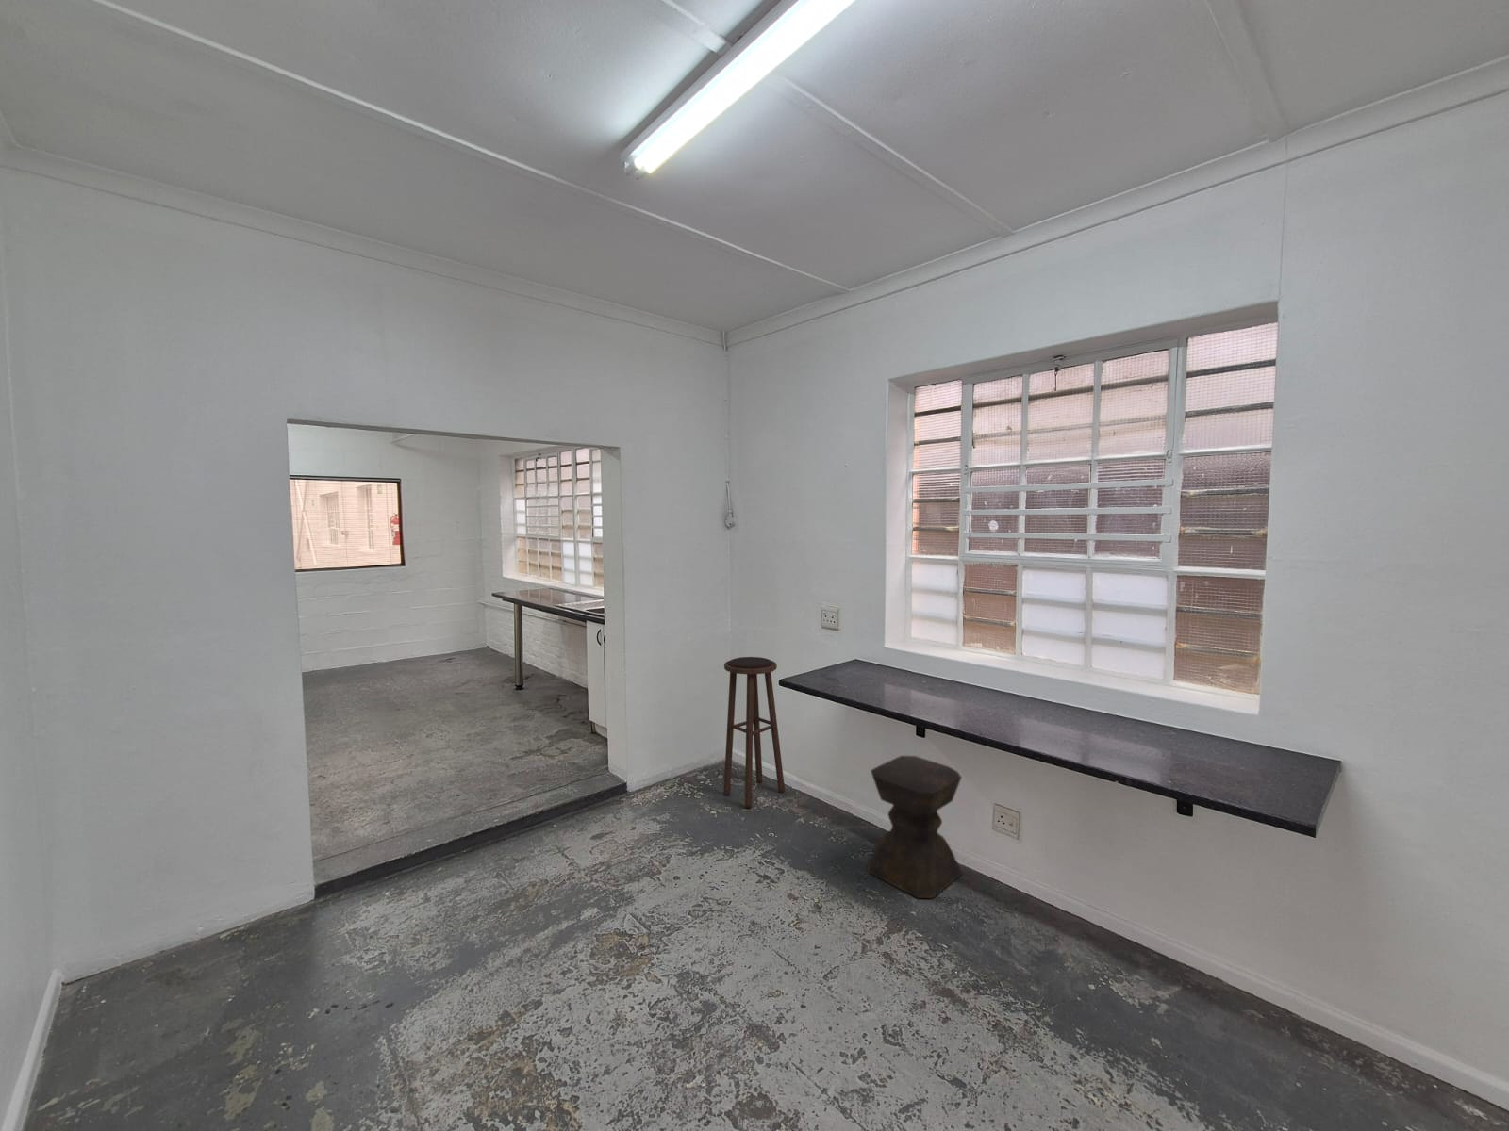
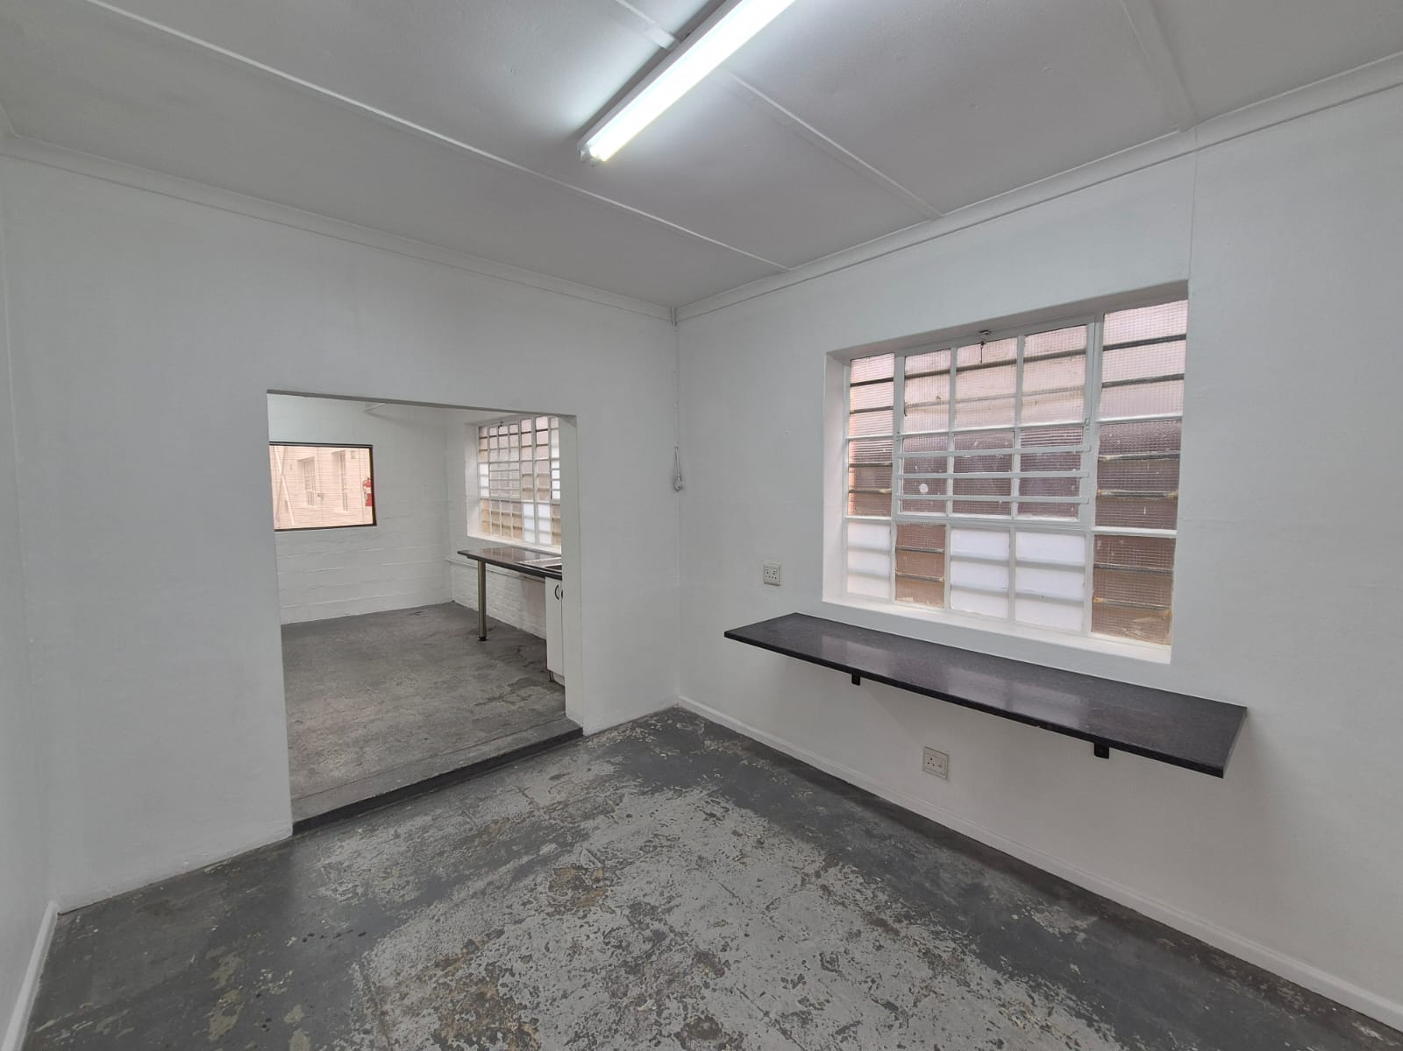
- stool (752, 727)
- stool (914, 819)
